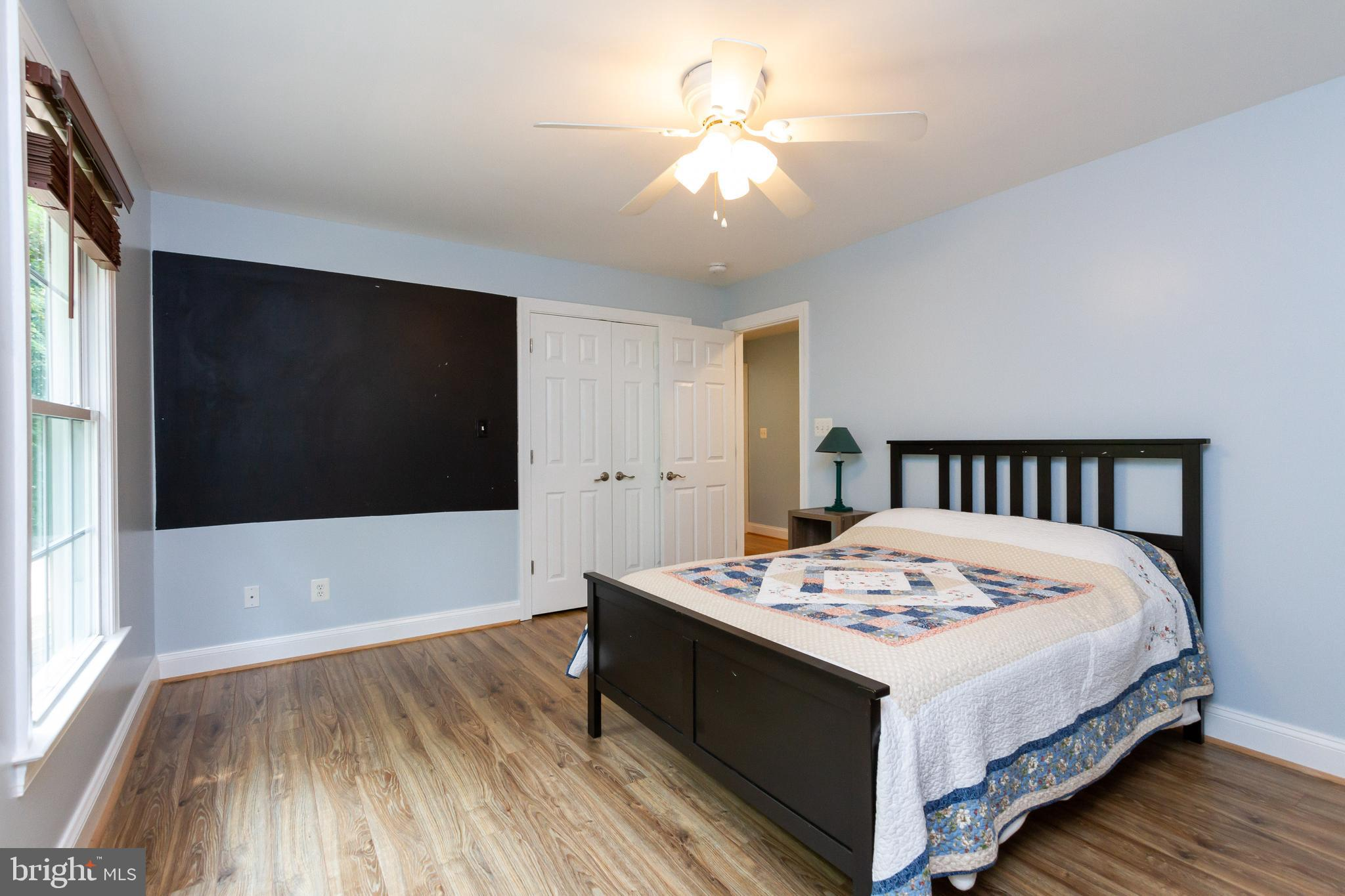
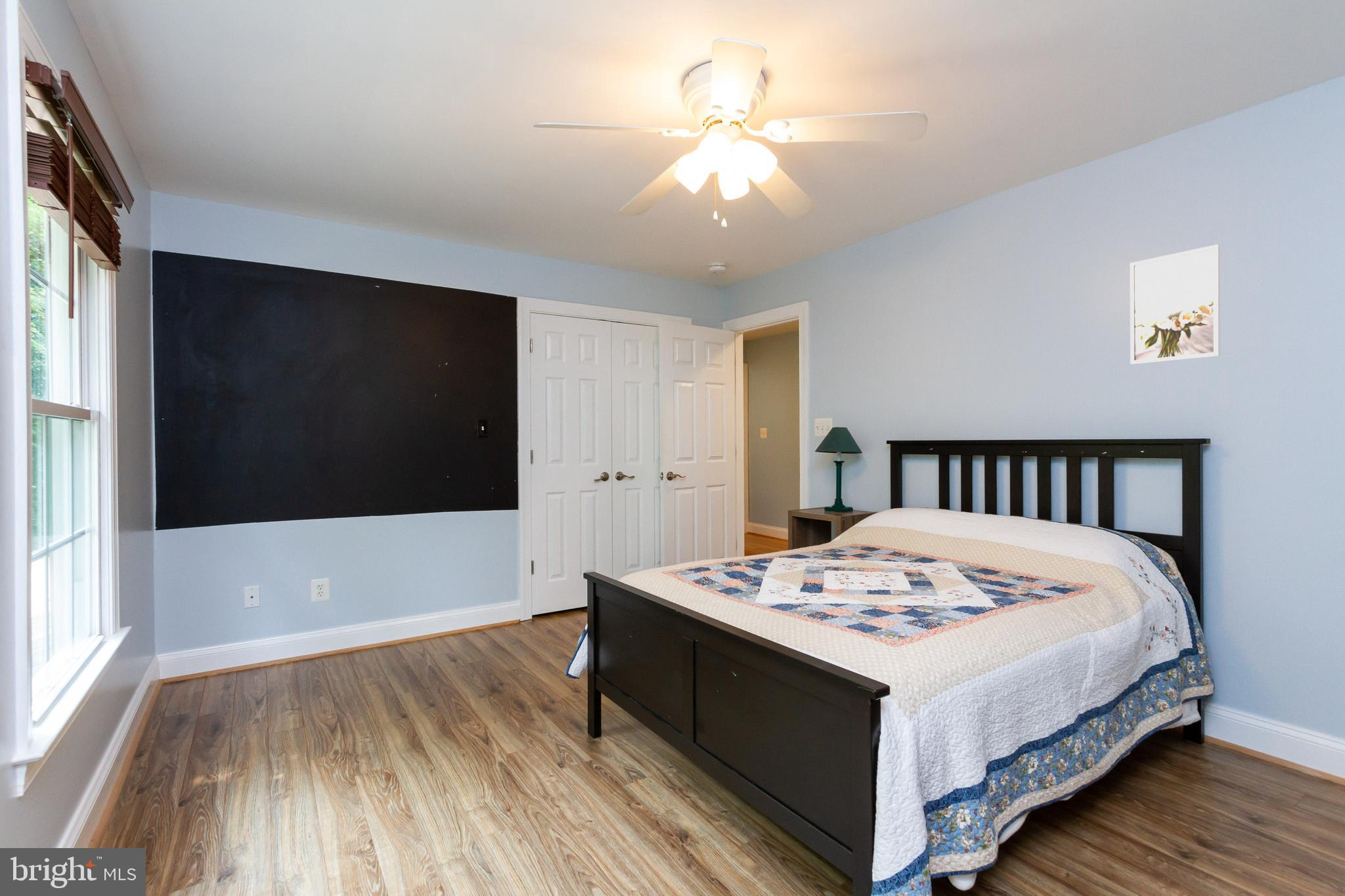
+ wall art (1173, 307)
